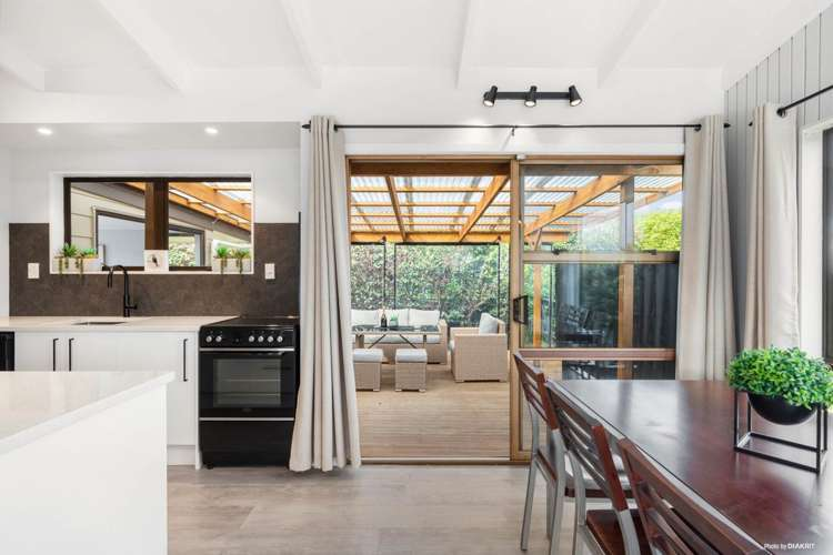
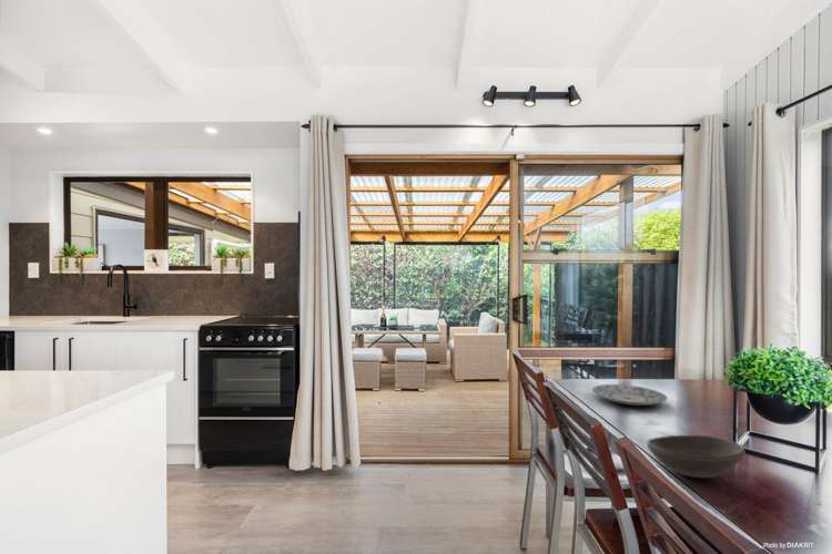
+ bowl (693, 455)
+ plate (628, 396)
